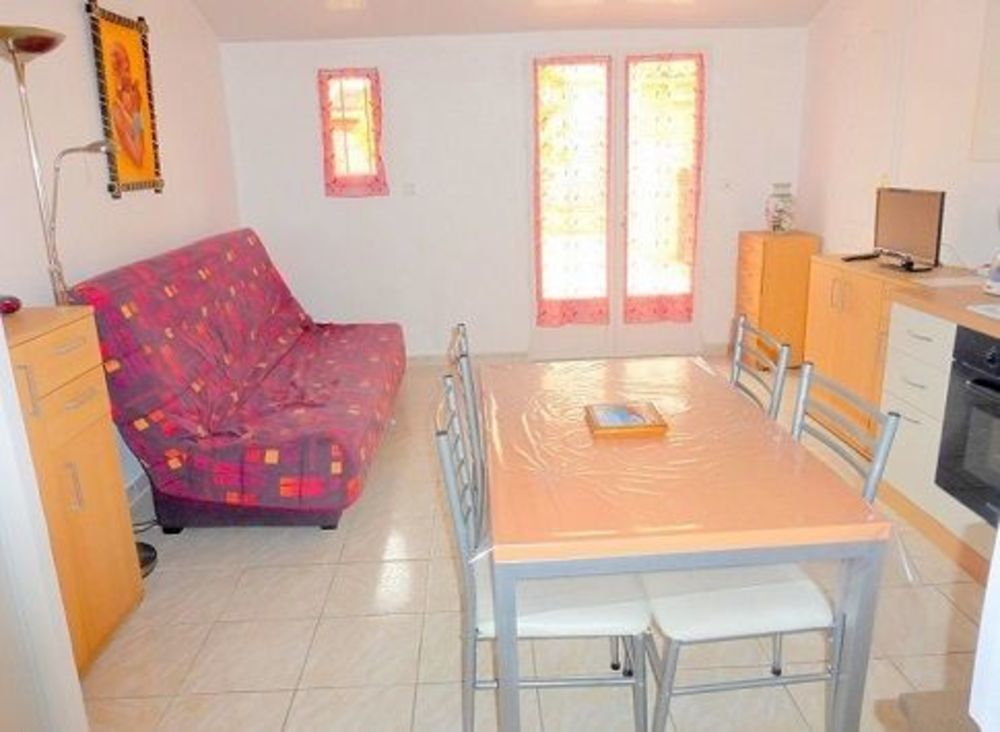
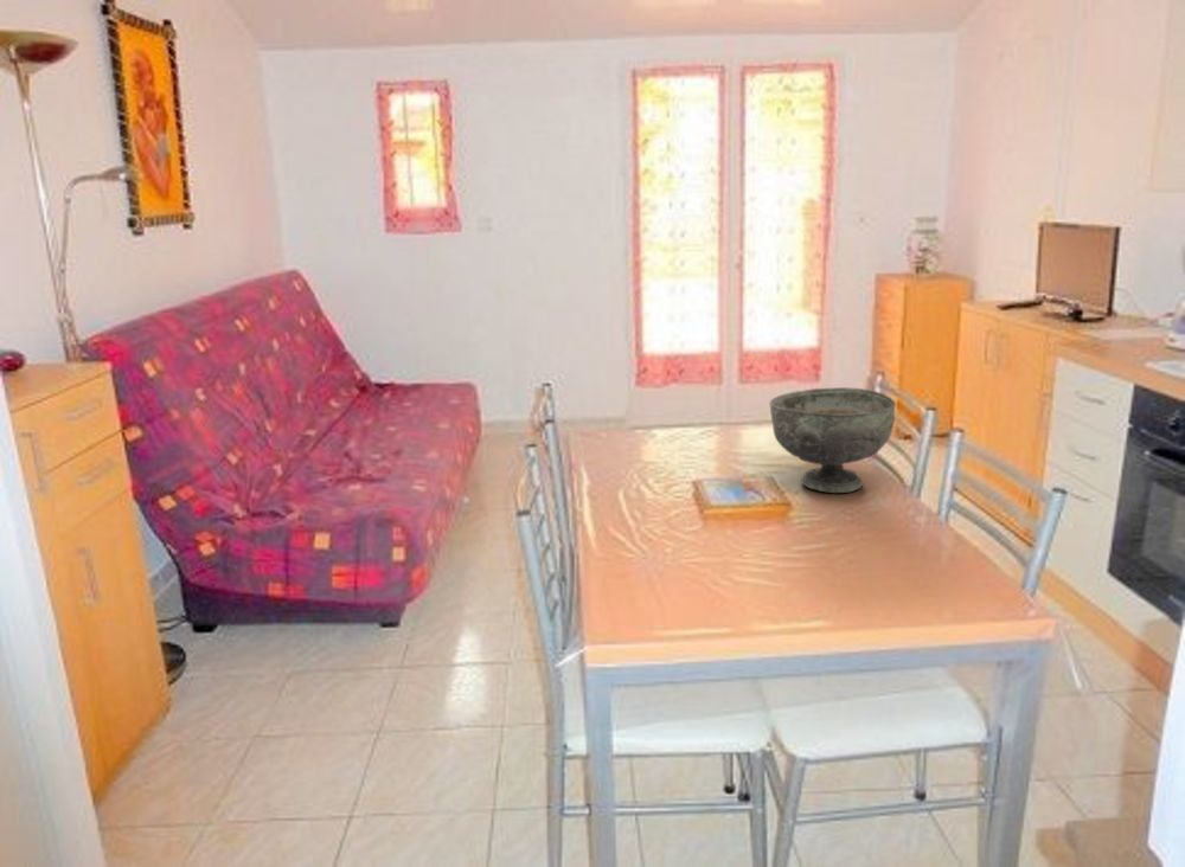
+ decorative bowl (831, 441)
